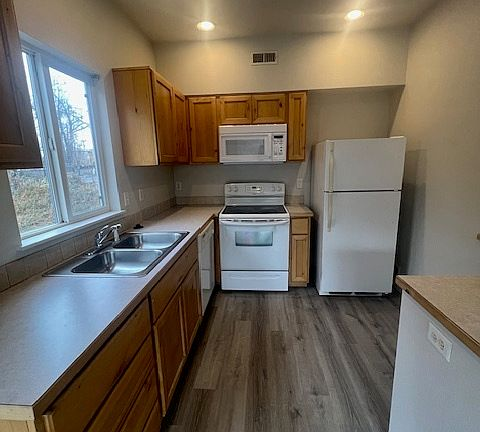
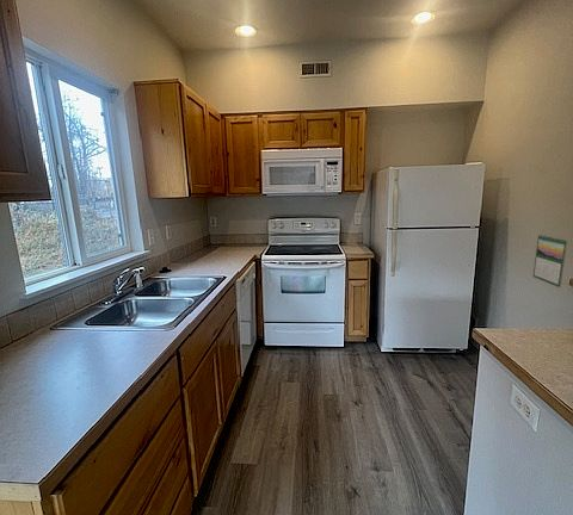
+ calendar (549, 259)
